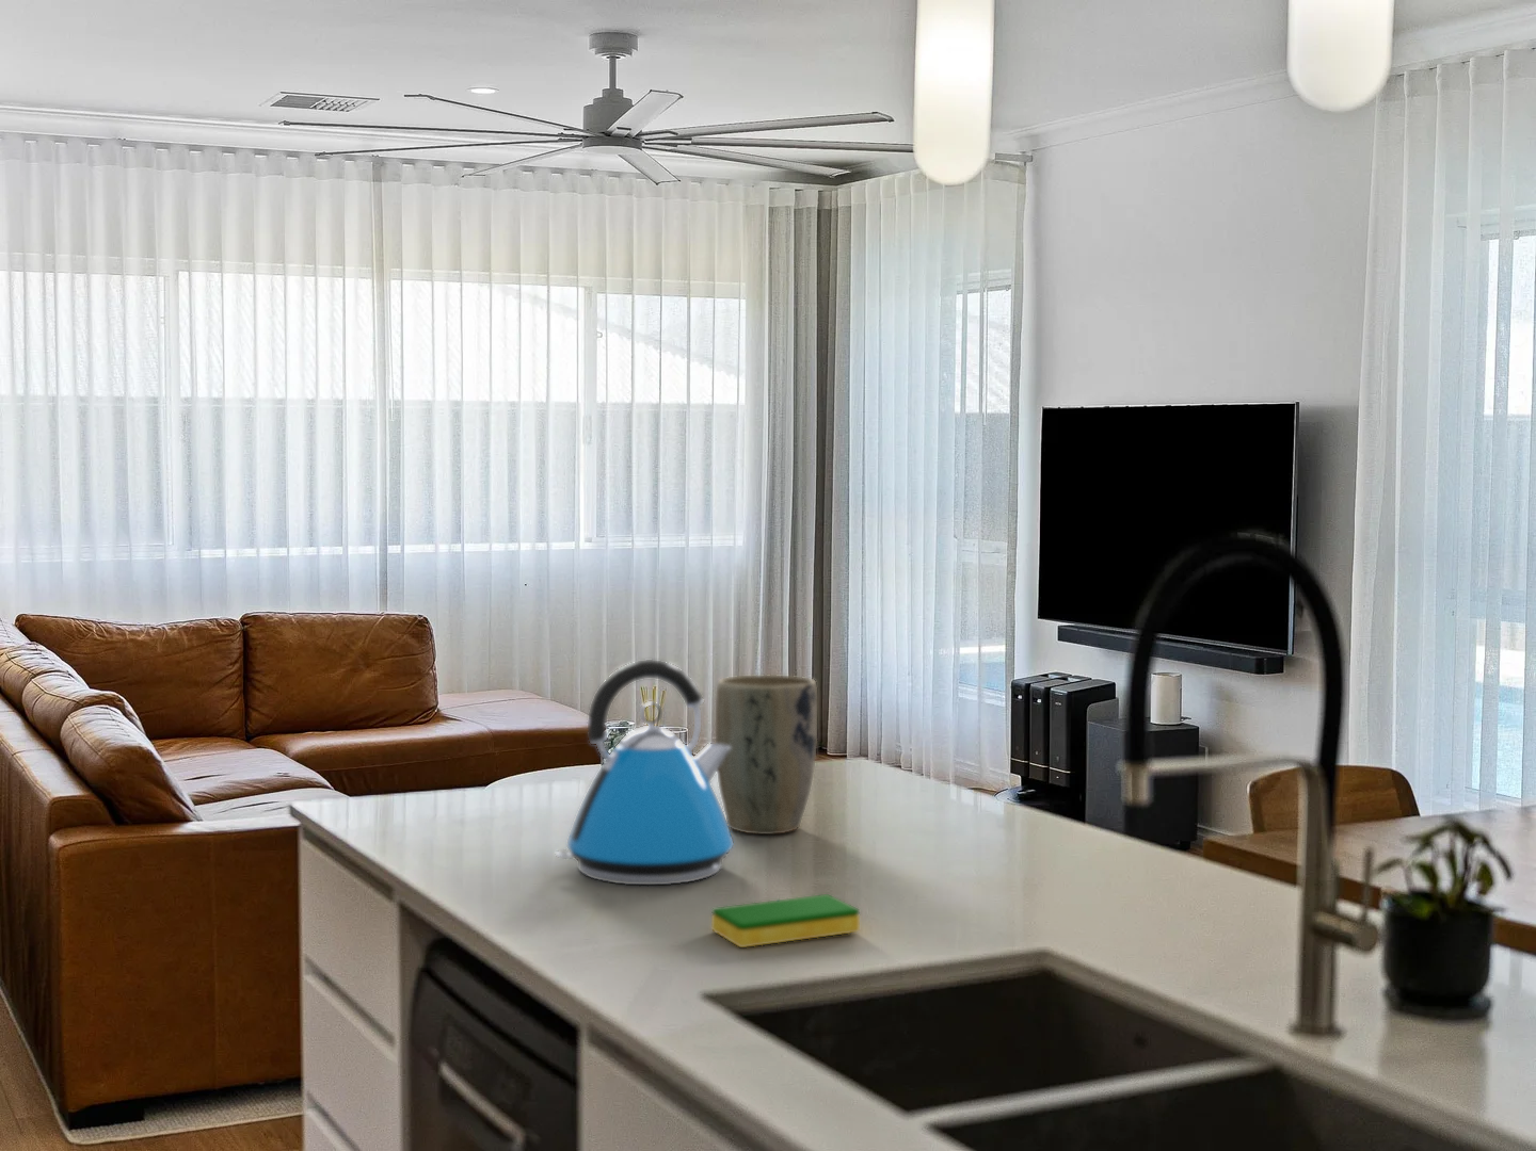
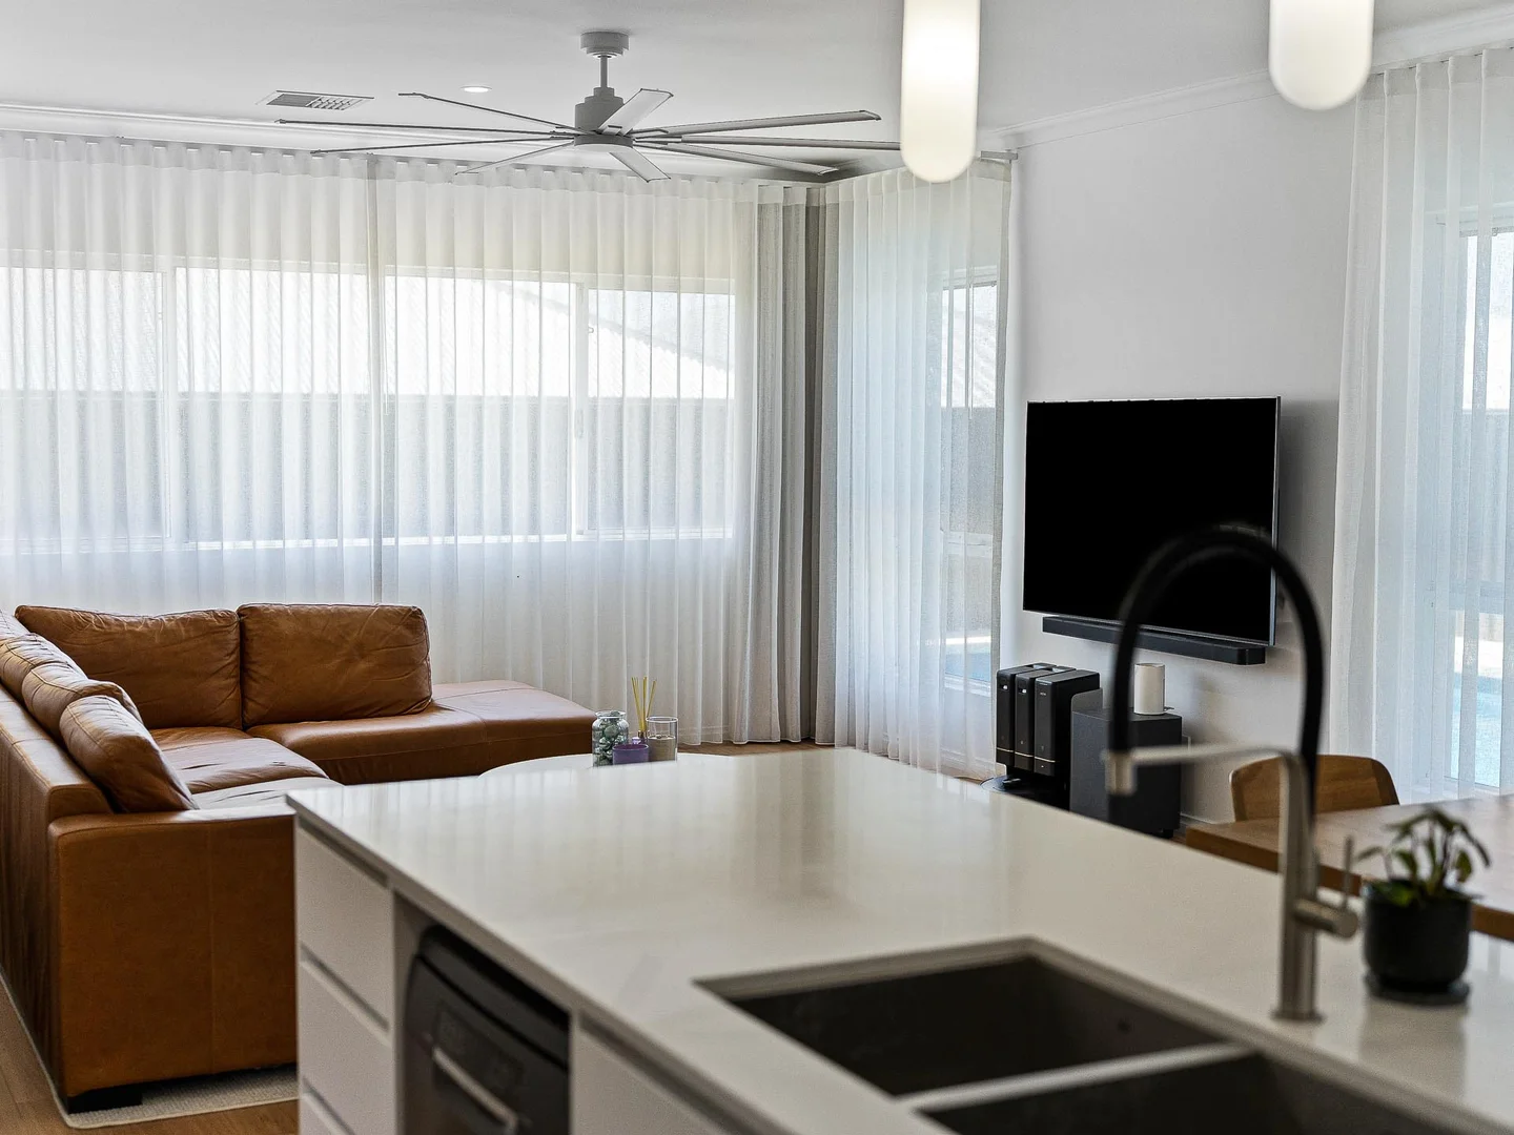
- kettle (646, 764)
- dish sponge (785, 920)
- plant pot (766, 753)
